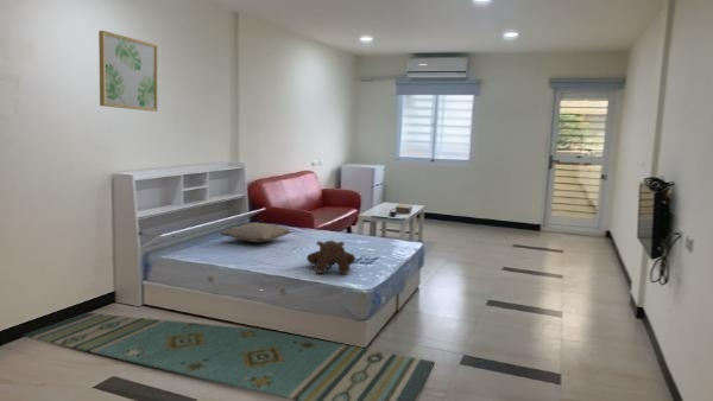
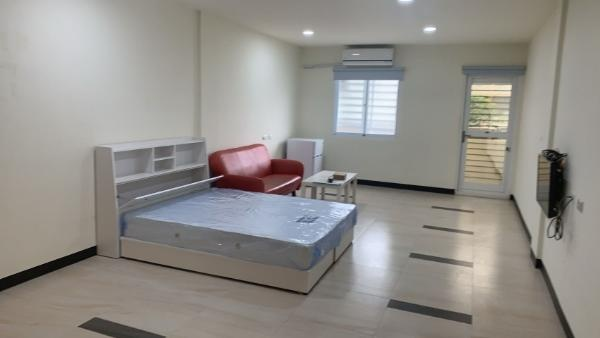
- pillow (255, 233)
- teddy bear (330, 254)
- wall art (130, 74)
- rug (223, 348)
